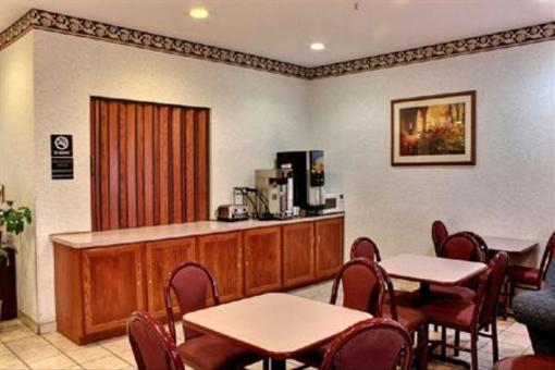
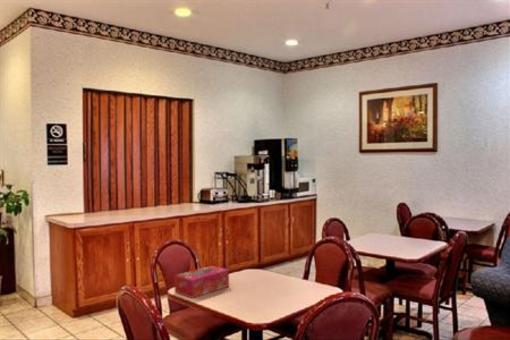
+ tissue box (202, 280)
